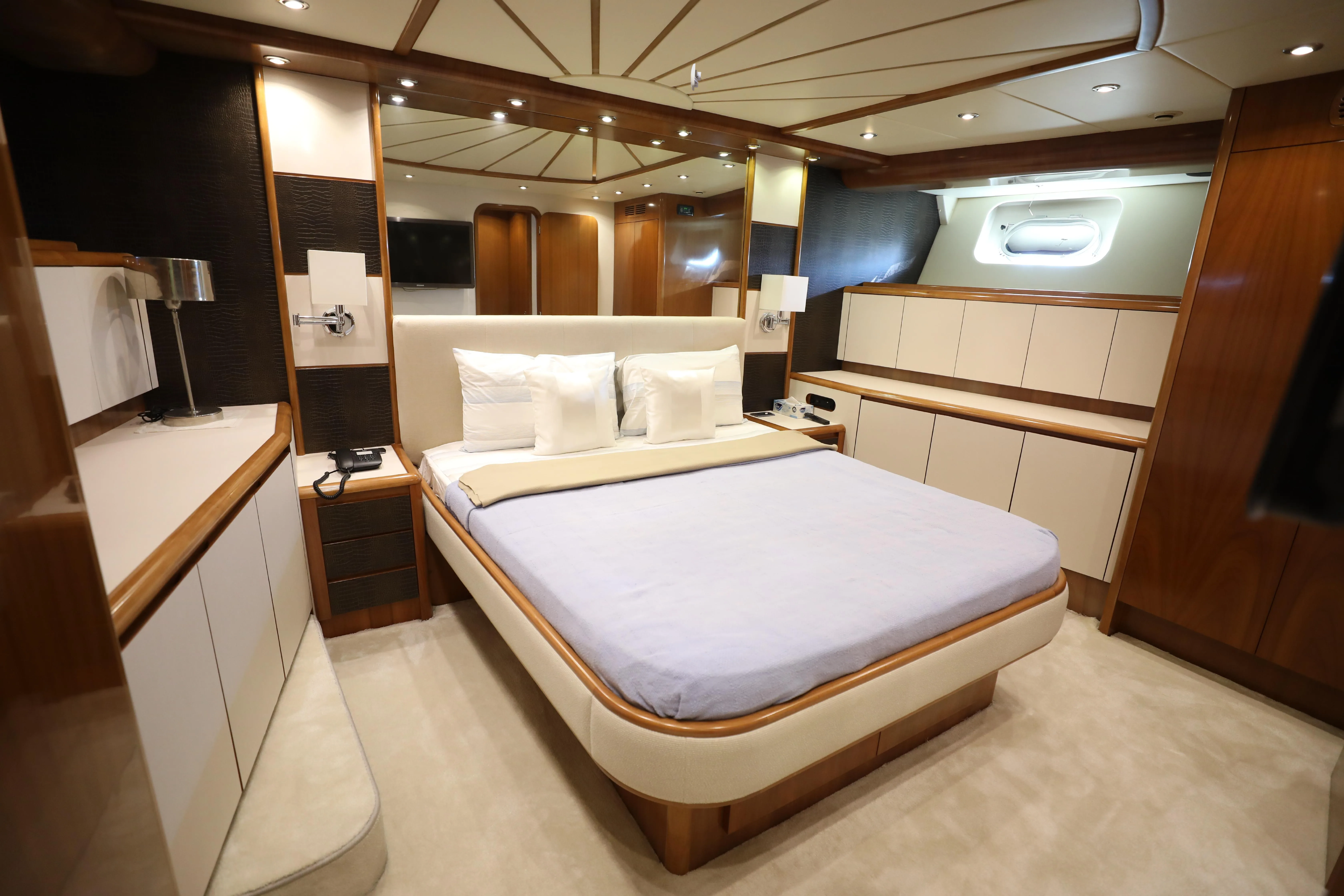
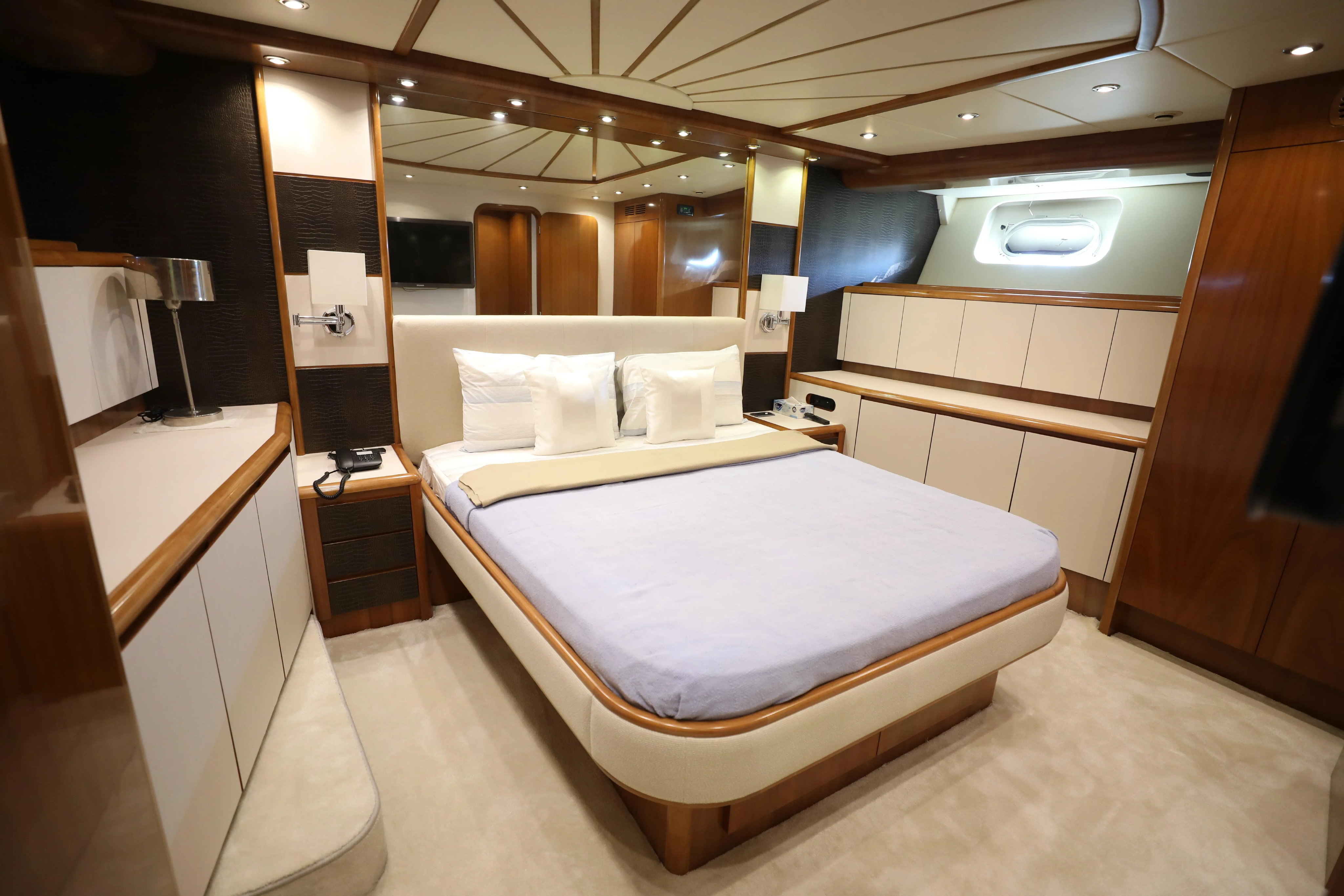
- smoke detector (696, 76)
